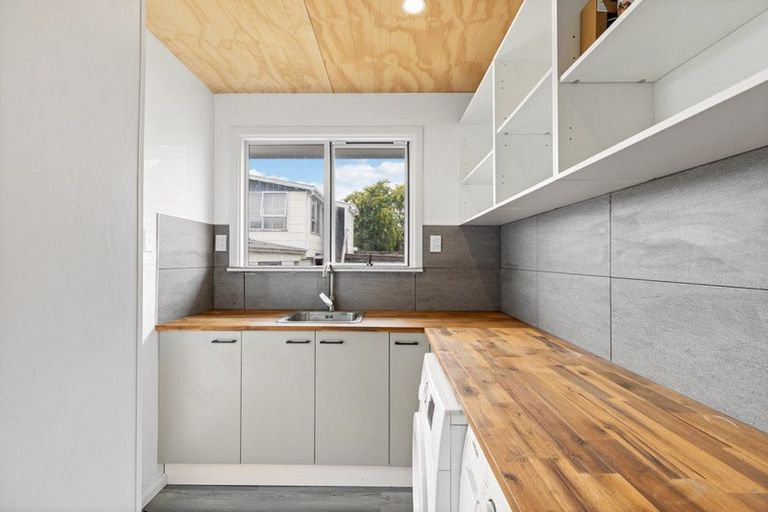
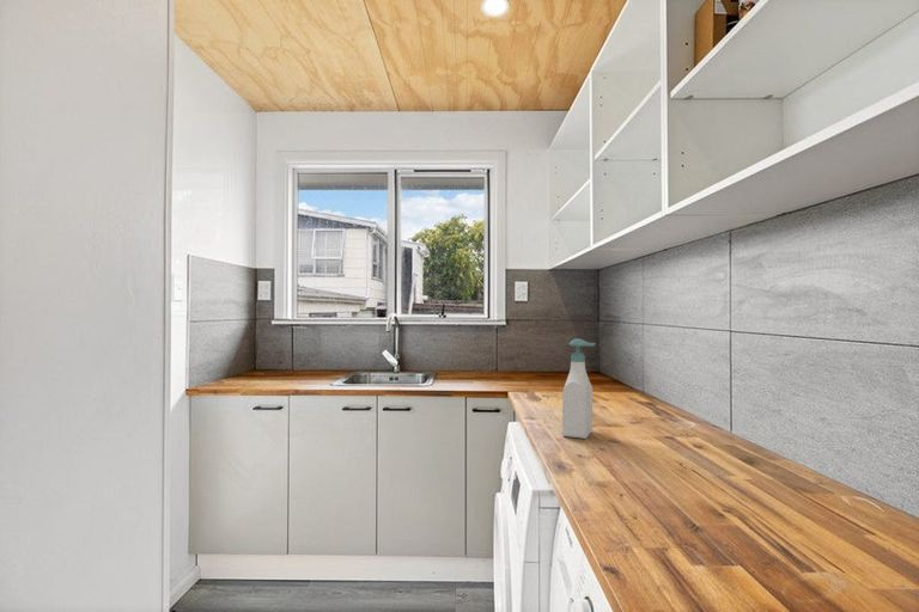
+ soap bottle (580, 386)
